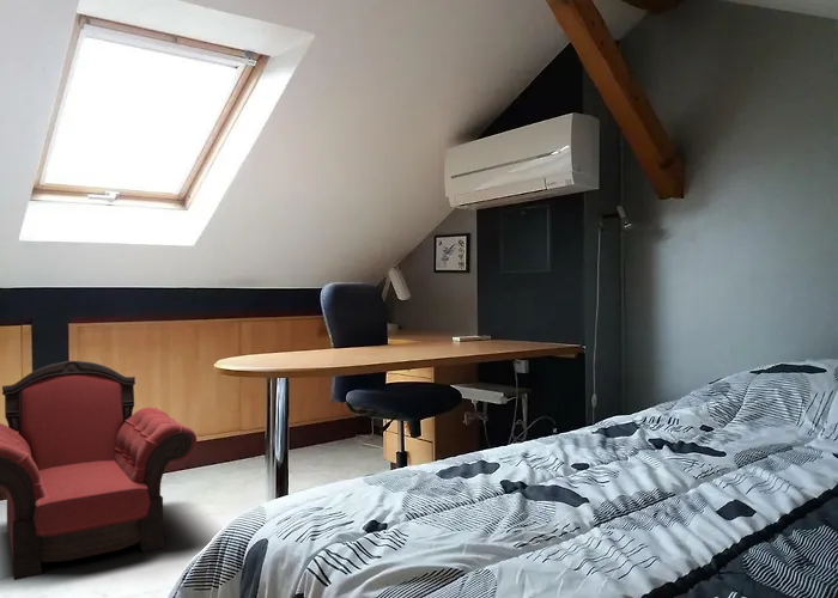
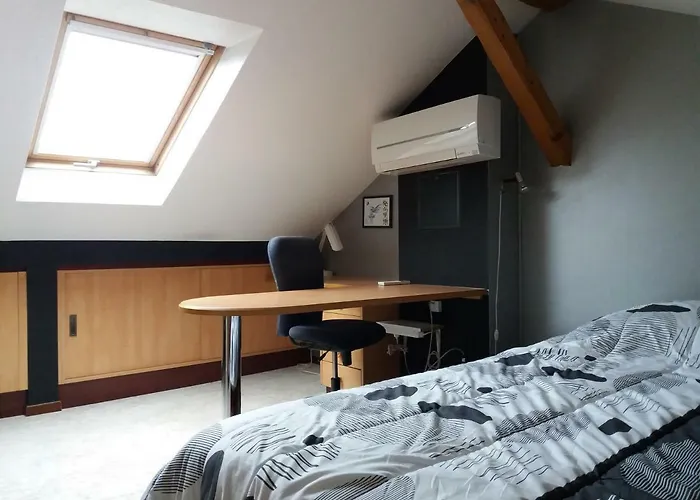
- armchair (81, 452)
